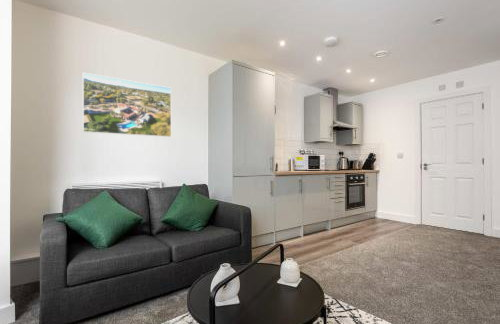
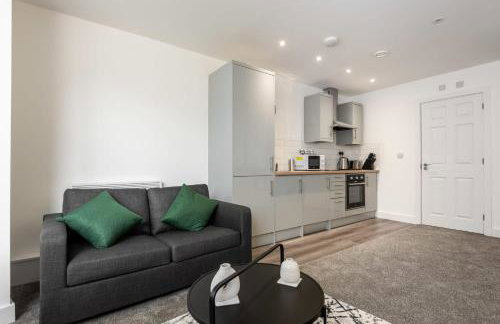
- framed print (130, 107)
